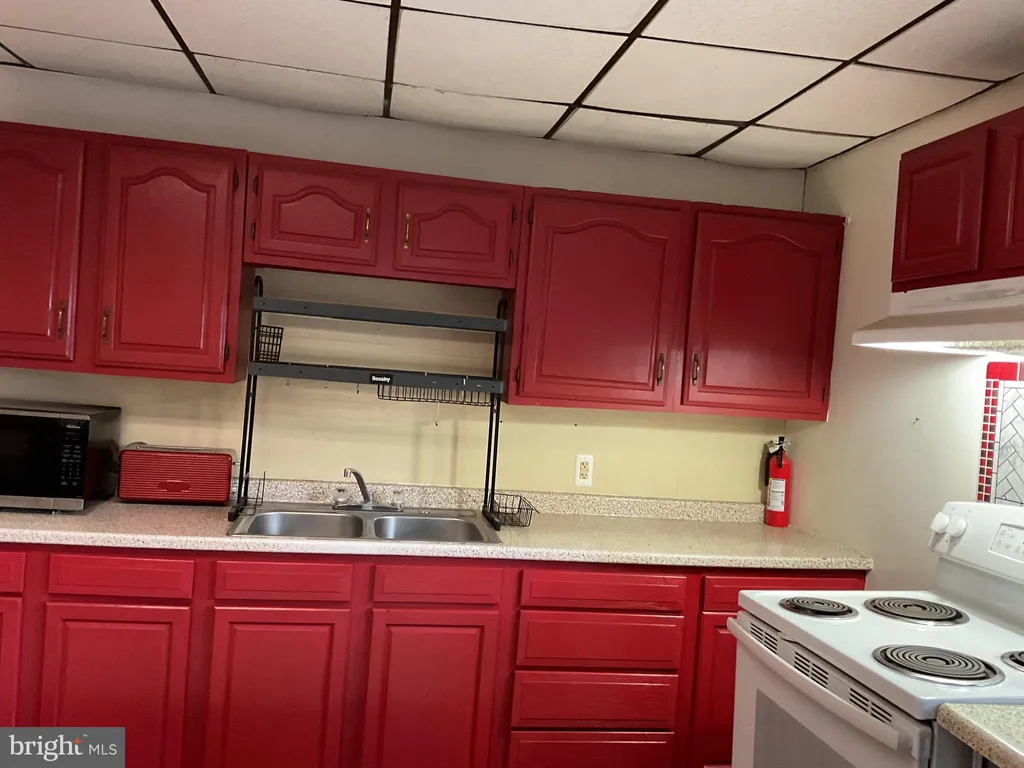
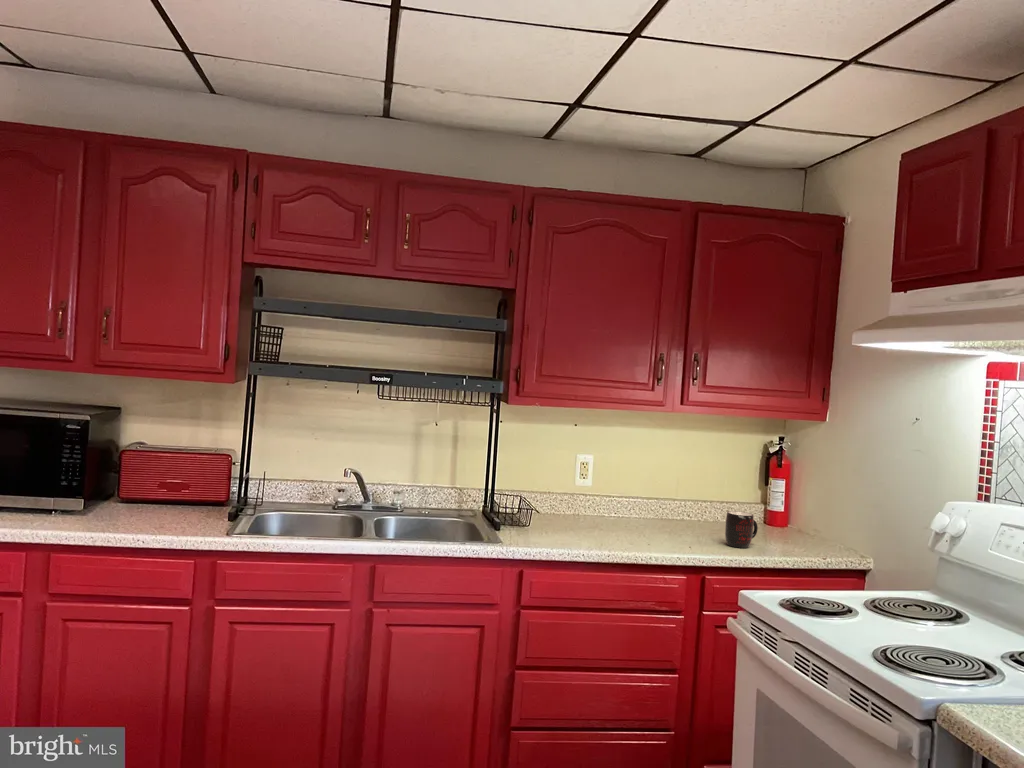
+ mug (742, 529)
